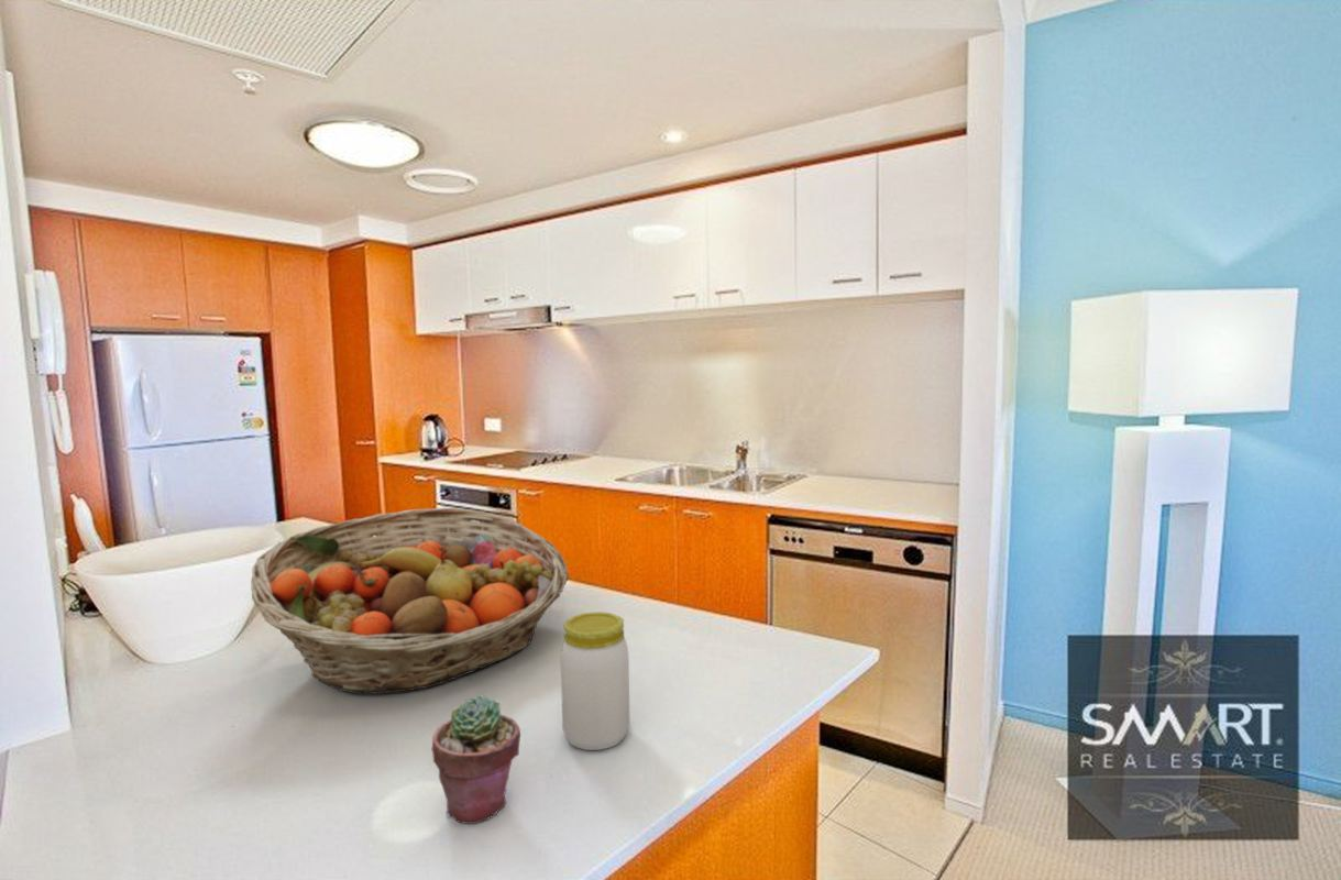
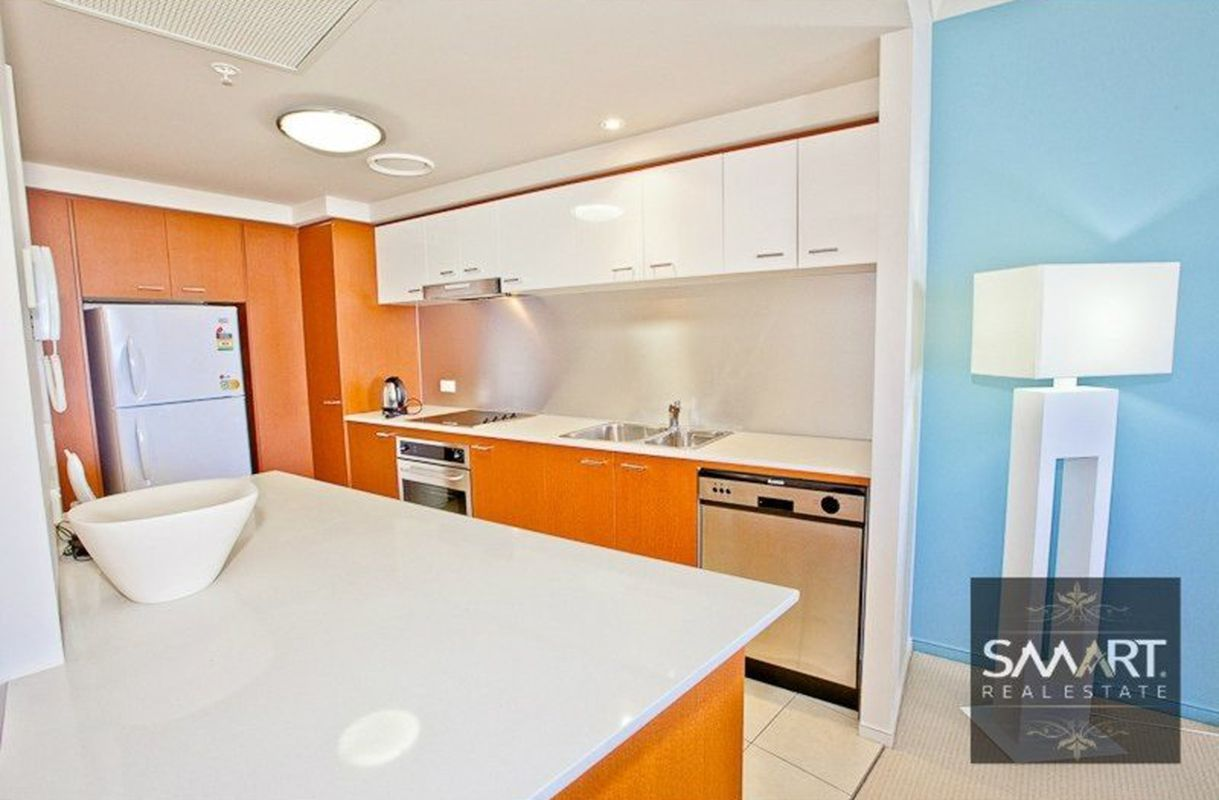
- jar (595, 678)
- potted succulent (476, 752)
- fruit basket (424, 587)
